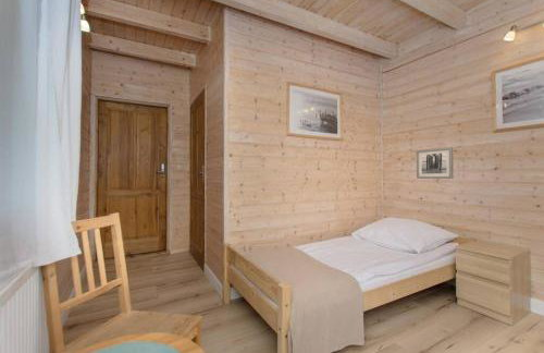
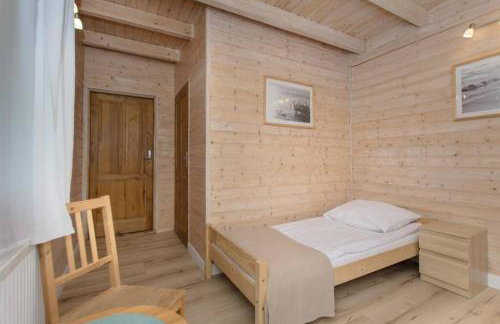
- wall art (433, 163)
